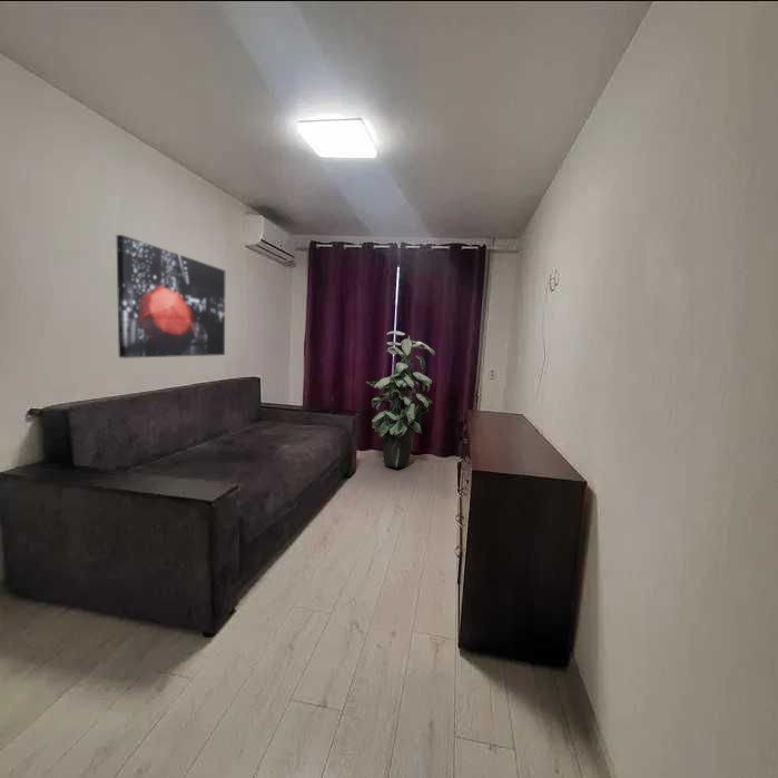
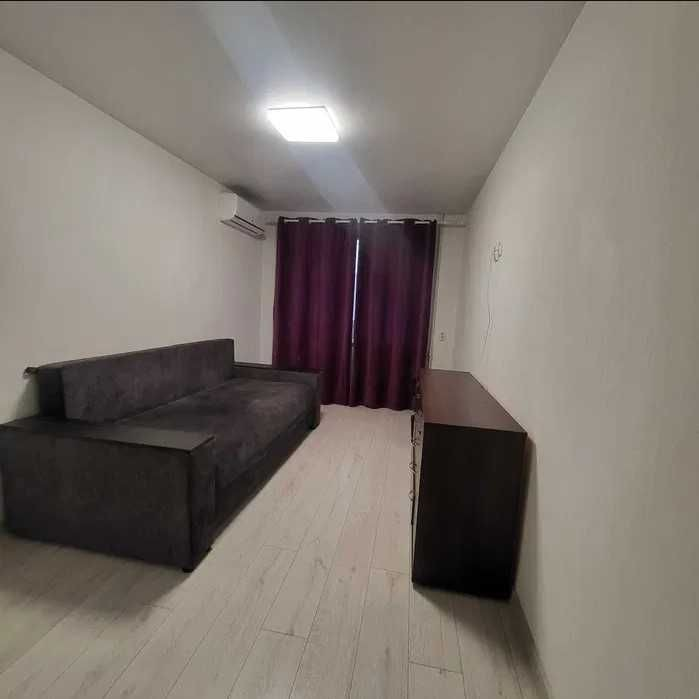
- indoor plant (397, 398)
- wall art (180, 306)
